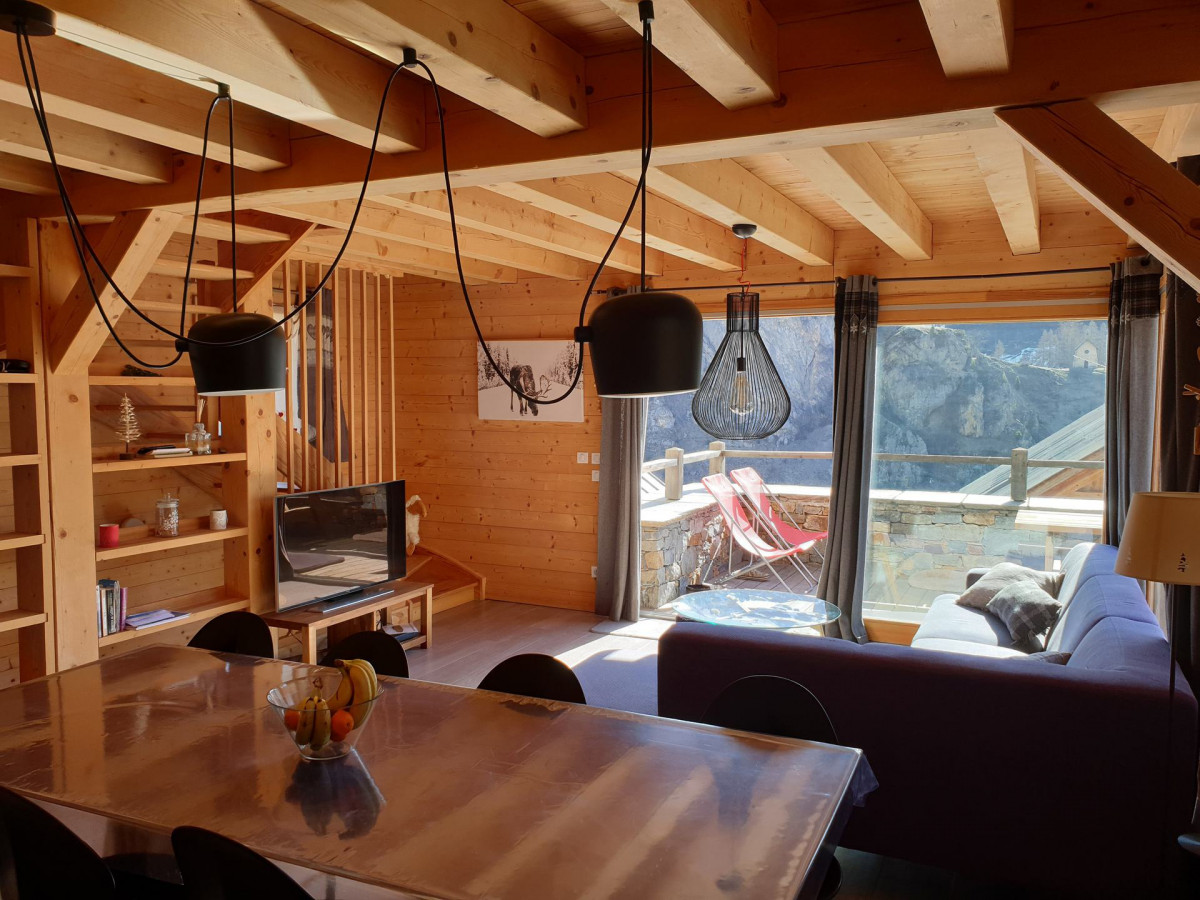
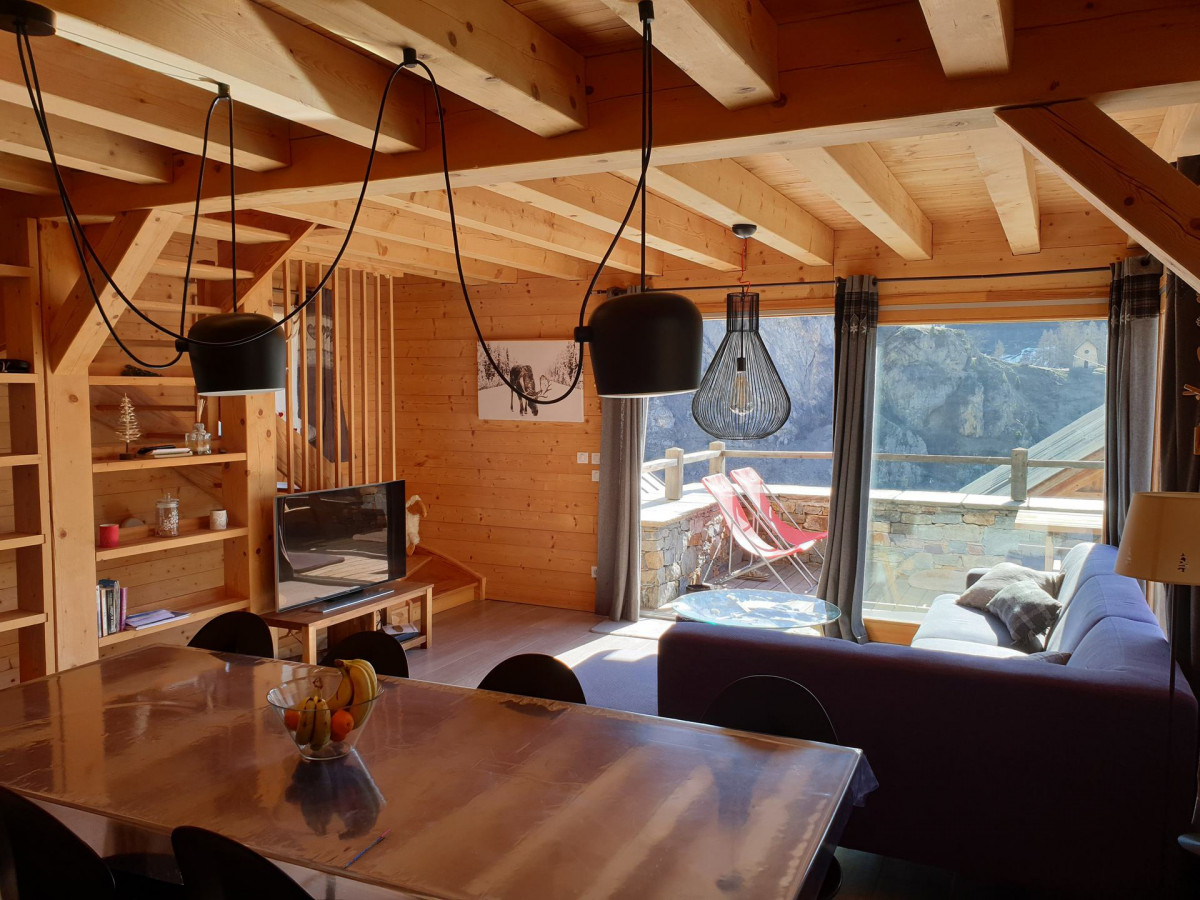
+ pen (368, 847)
